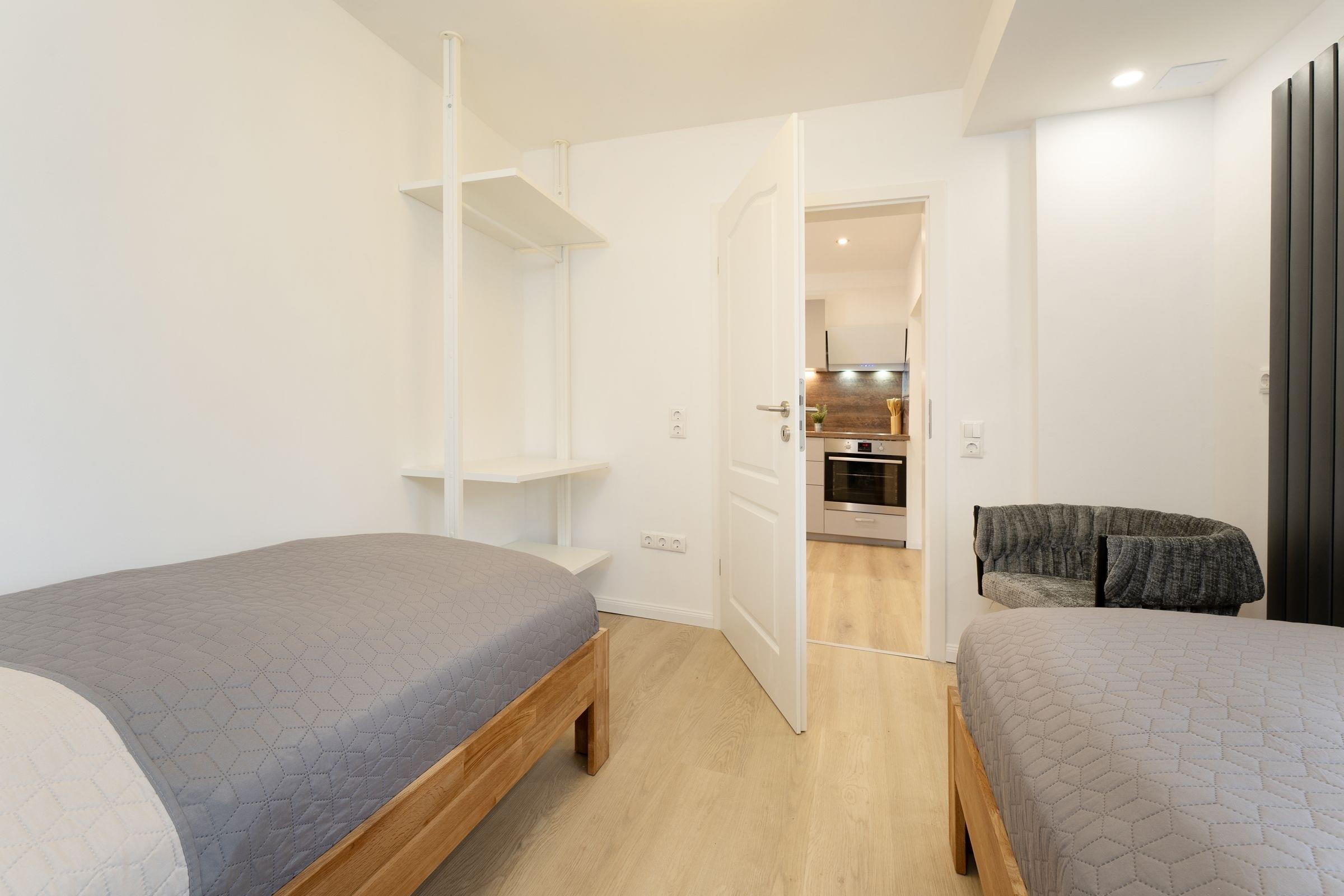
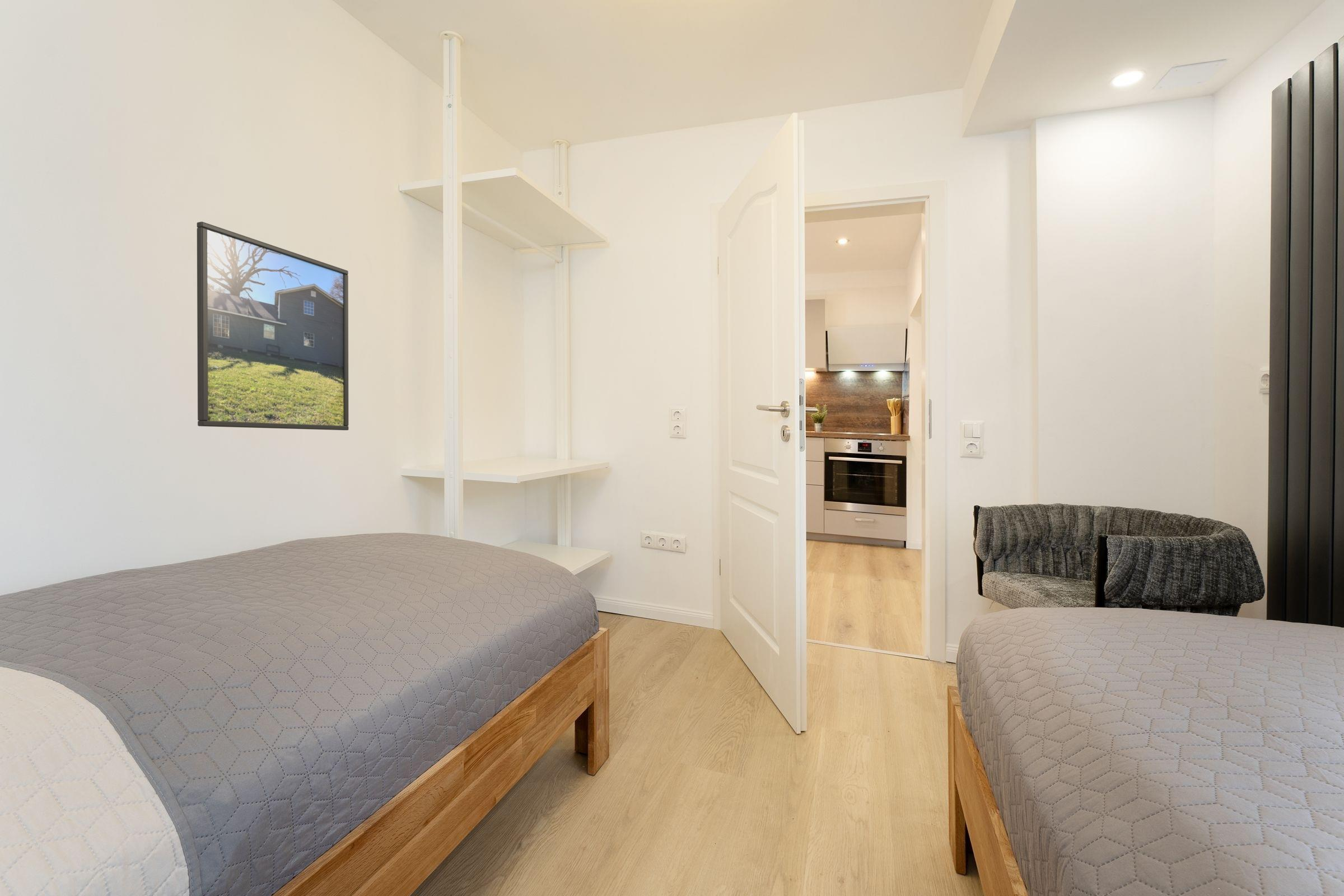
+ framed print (282, 339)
